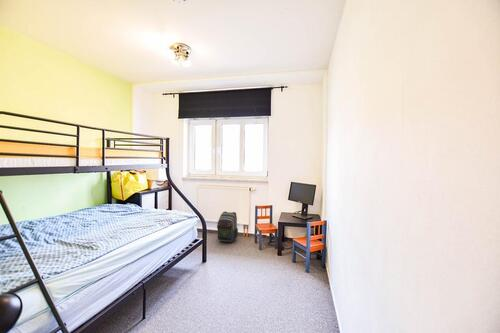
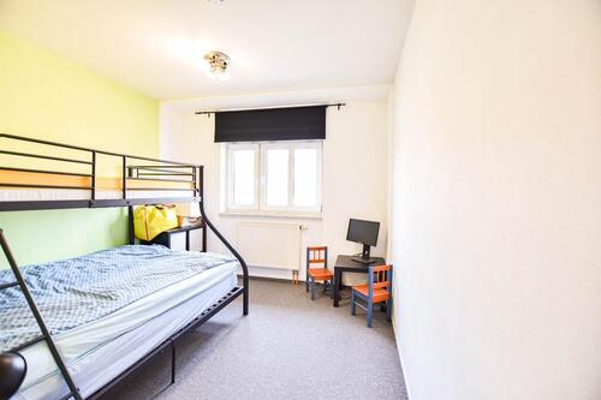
- backpack (227, 226)
